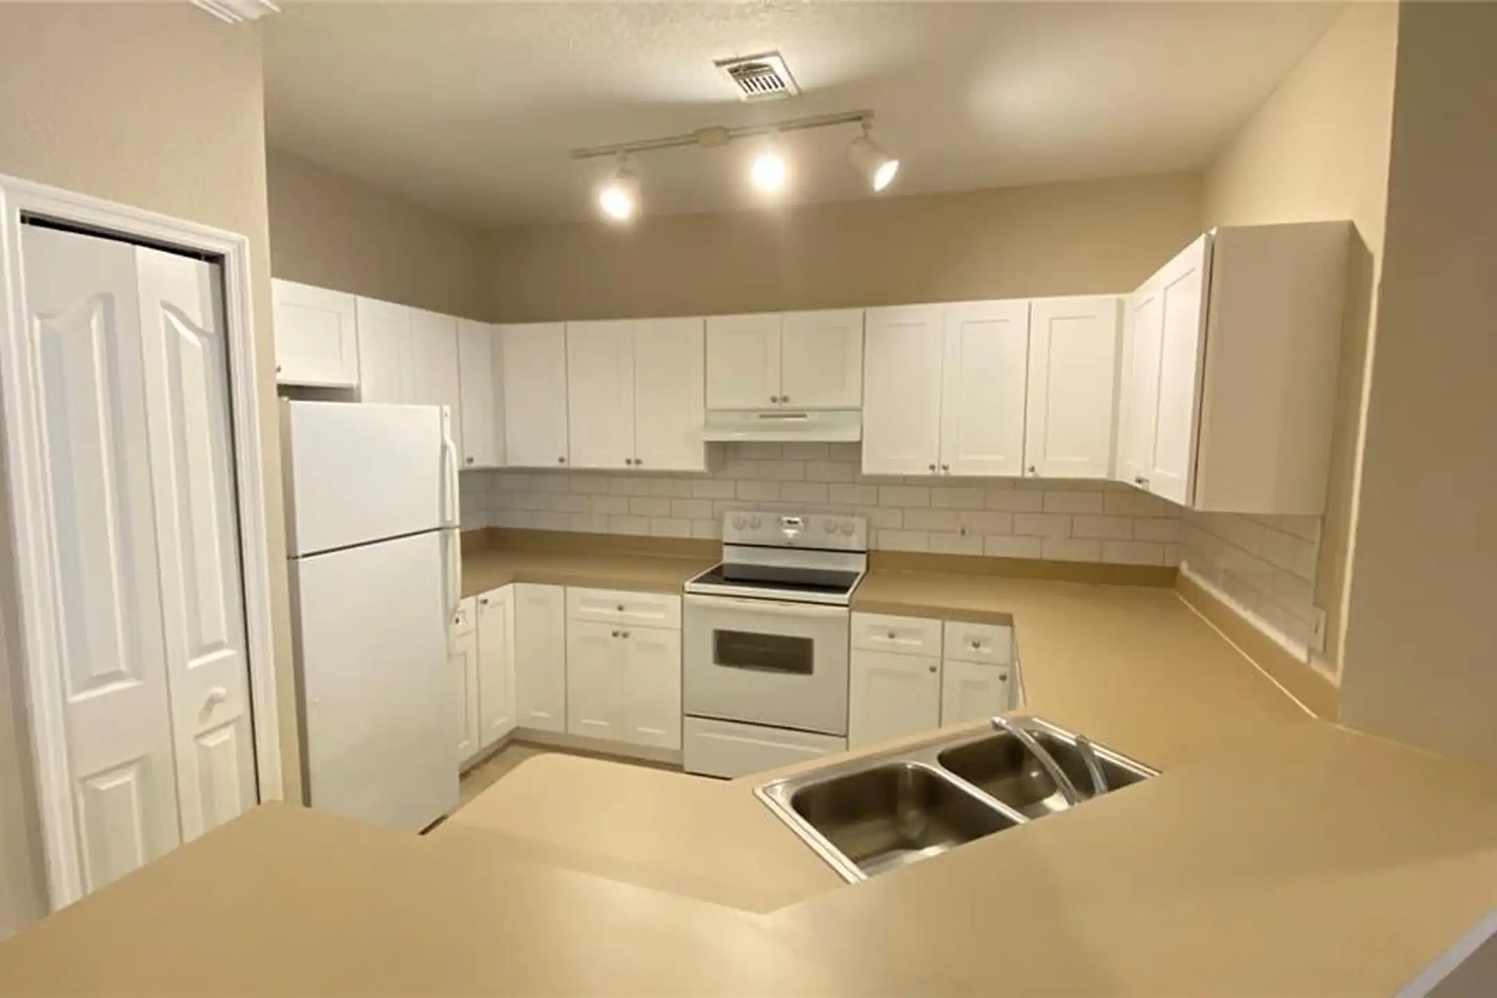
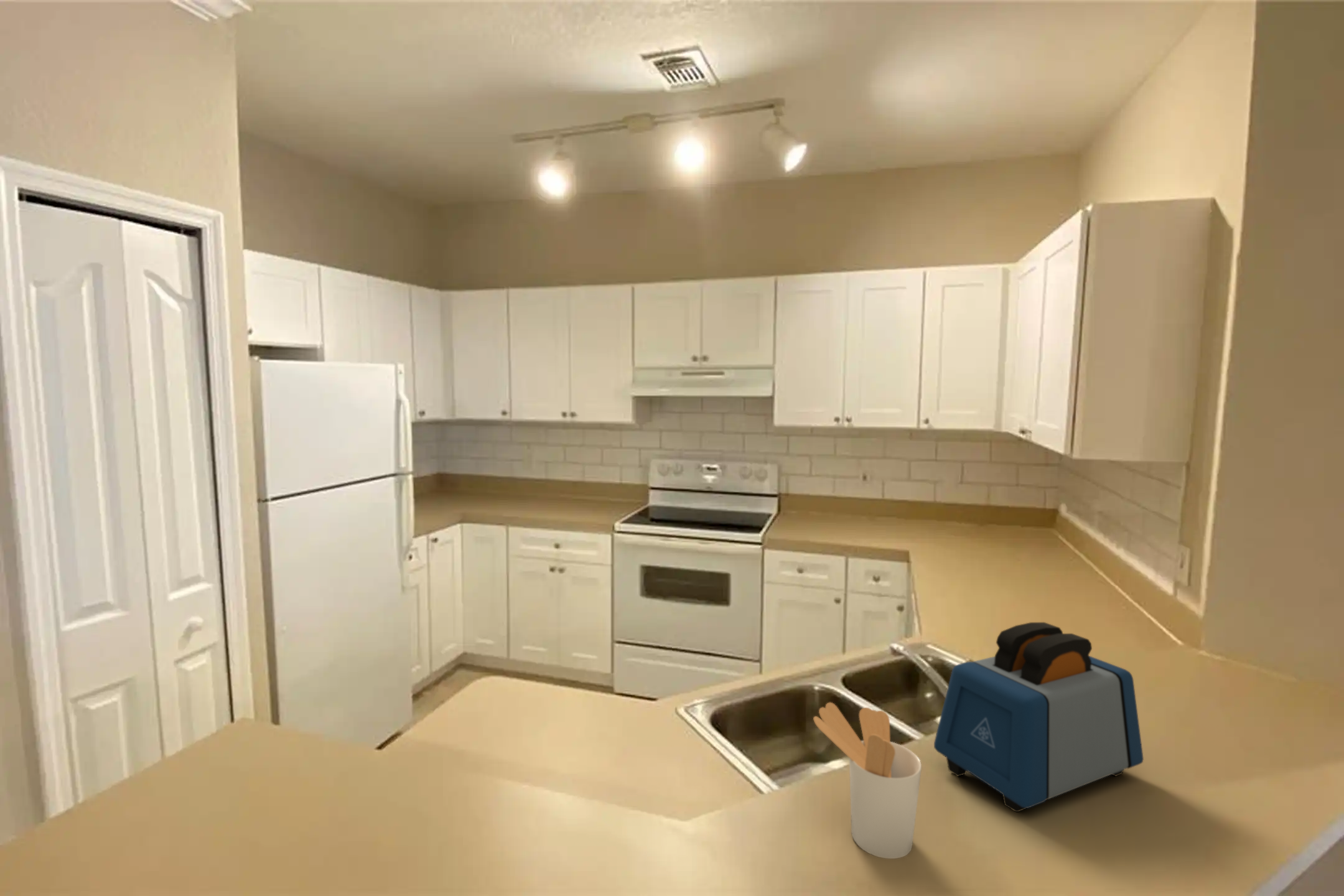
+ toaster (1040, 702)
+ utensil holder (864, 774)
